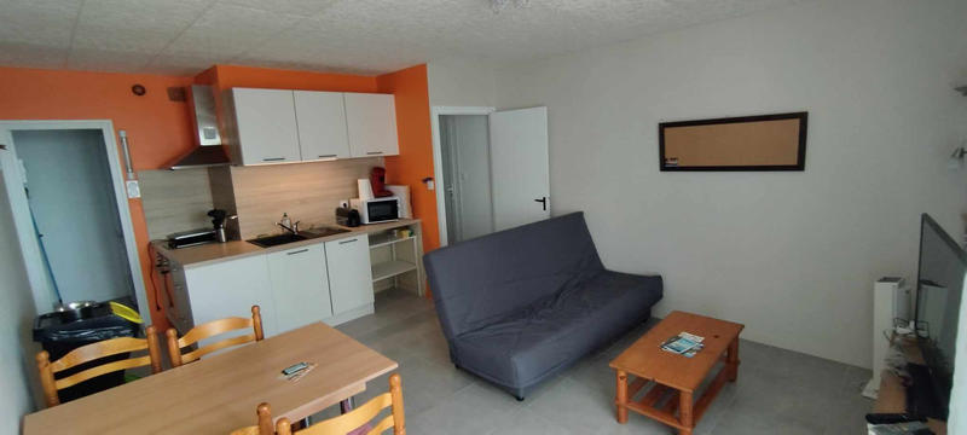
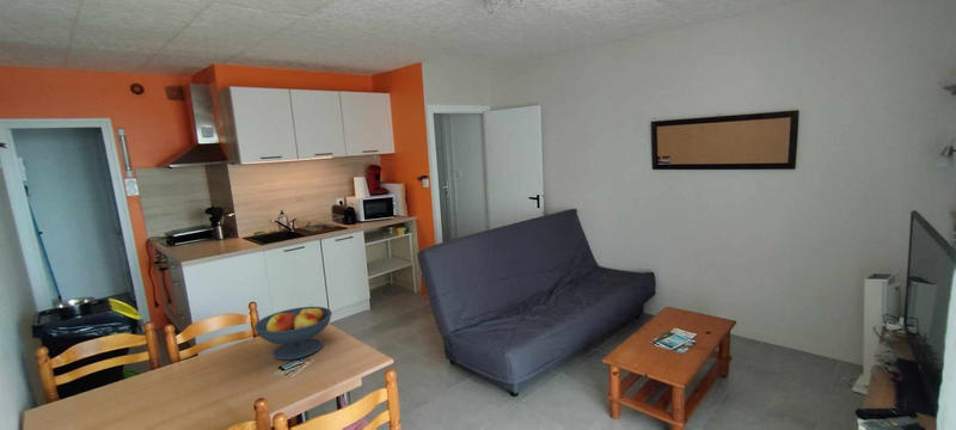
+ fruit bowl (295, 328)
